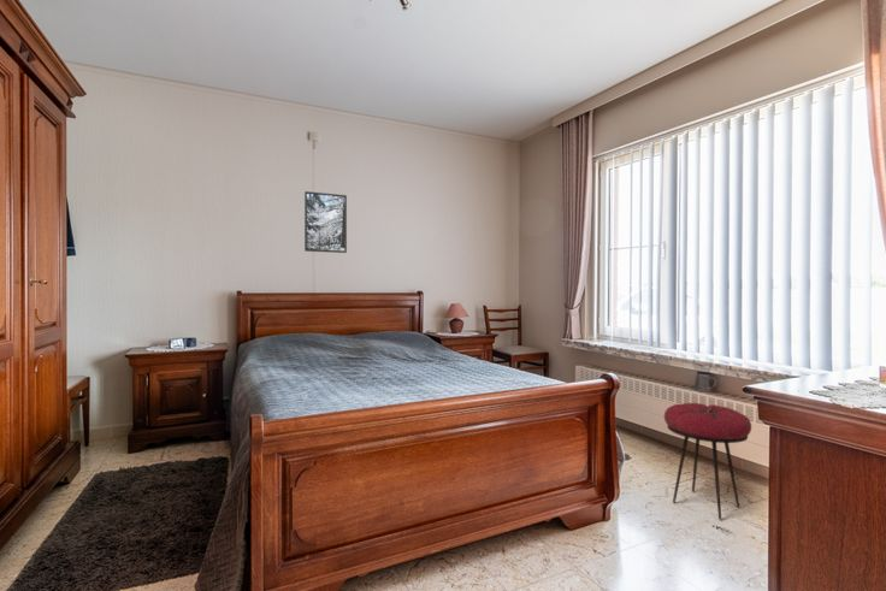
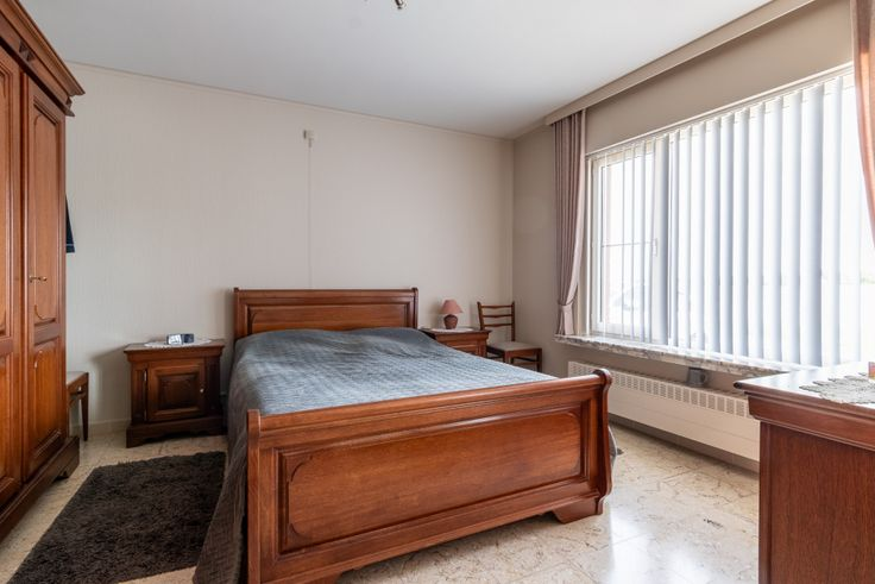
- stool (713, 456)
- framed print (325, 223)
